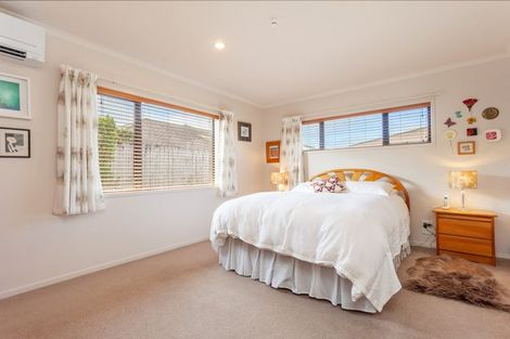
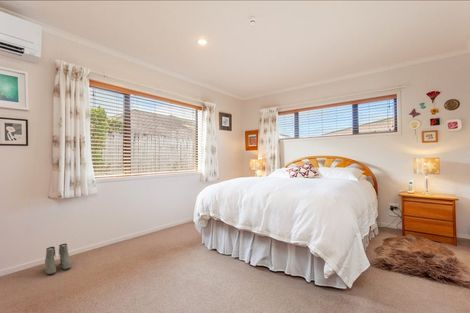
+ boots (60, 257)
